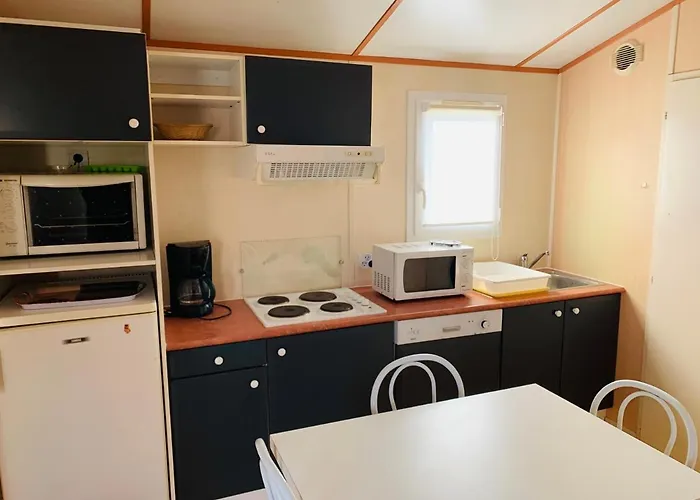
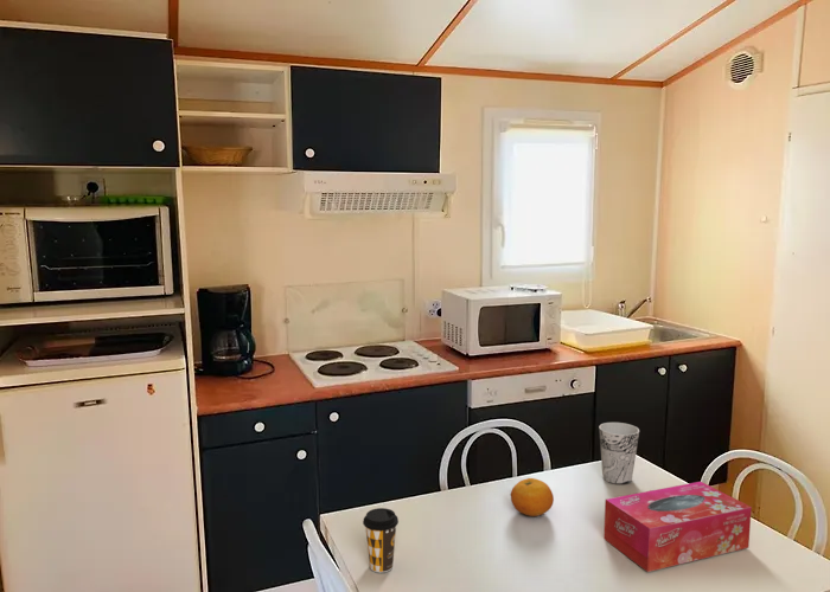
+ coffee cup (381, 540)
+ fruit (531, 496)
+ cup (618, 453)
+ tissue box (676, 522)
